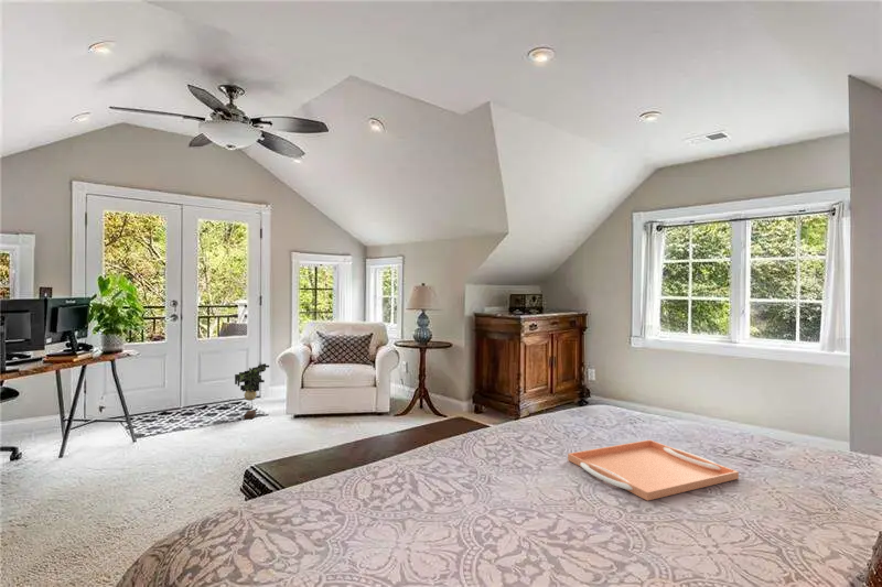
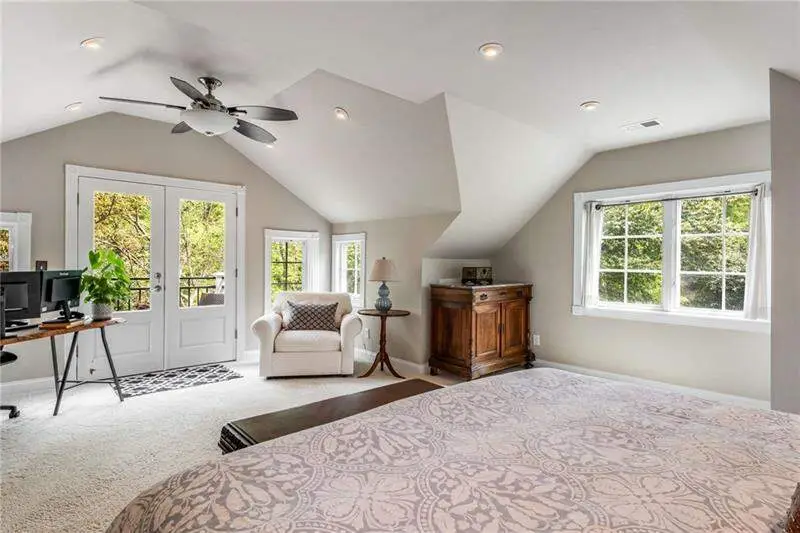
- decorative plant (251, 391)
- serving tray (648, 465)
